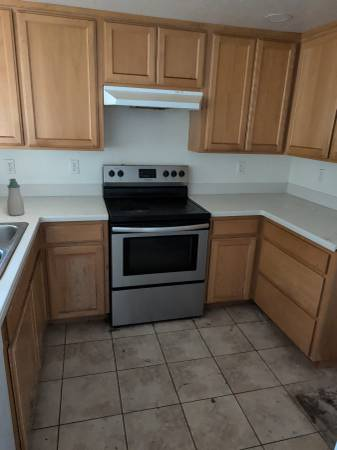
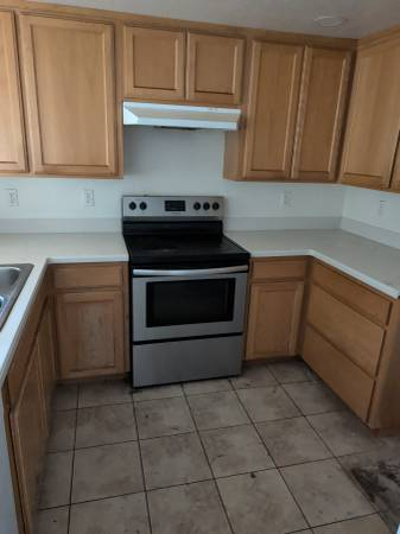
- soap bottle (14, 196)
